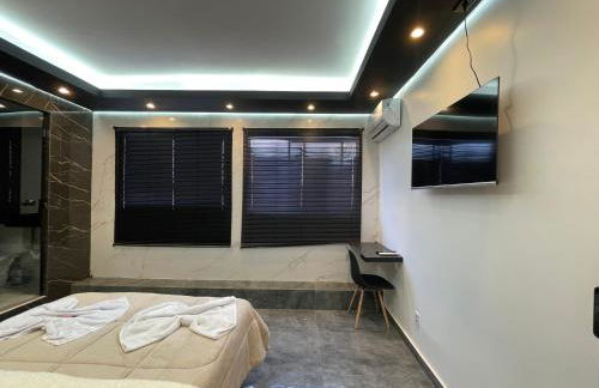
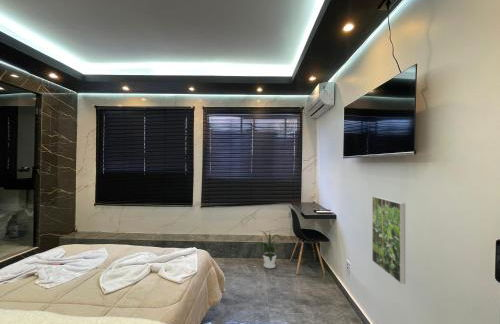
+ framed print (387, 235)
+ house plant (268, 248)
